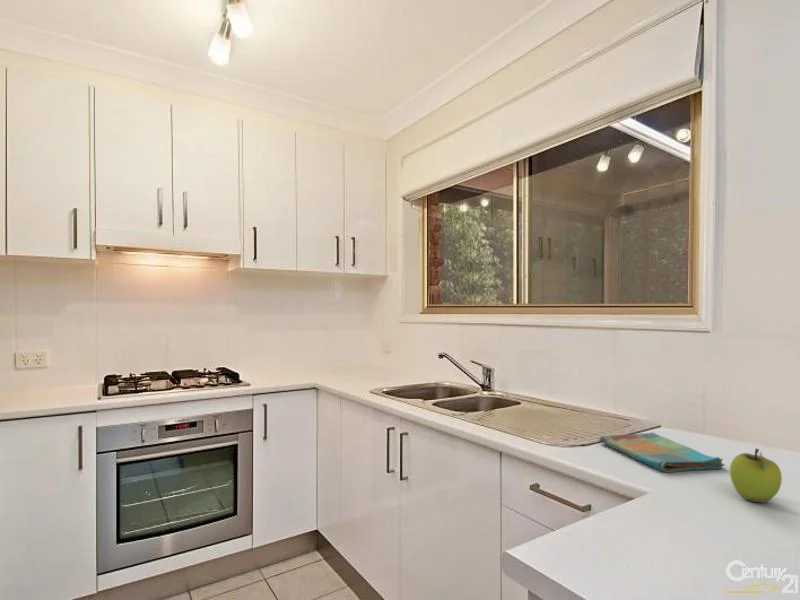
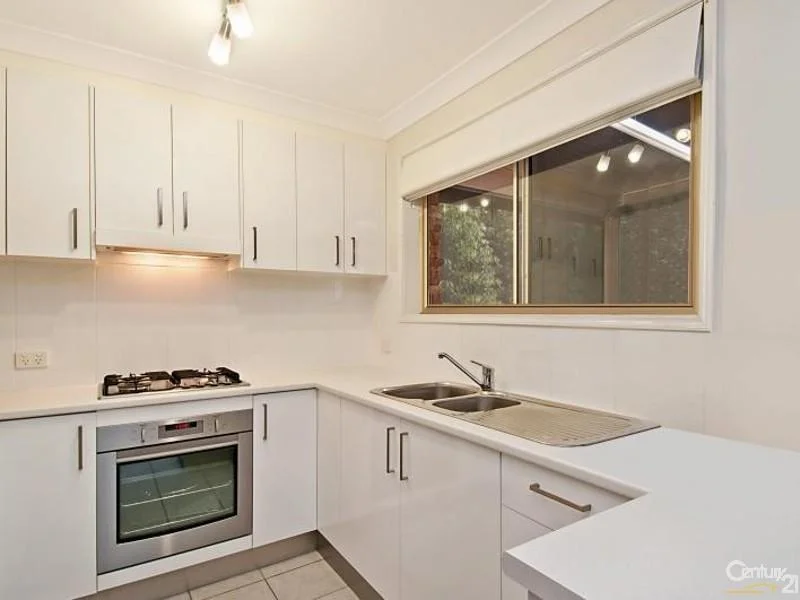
- dish towel (656, 449)
- fruit (755, 474)
